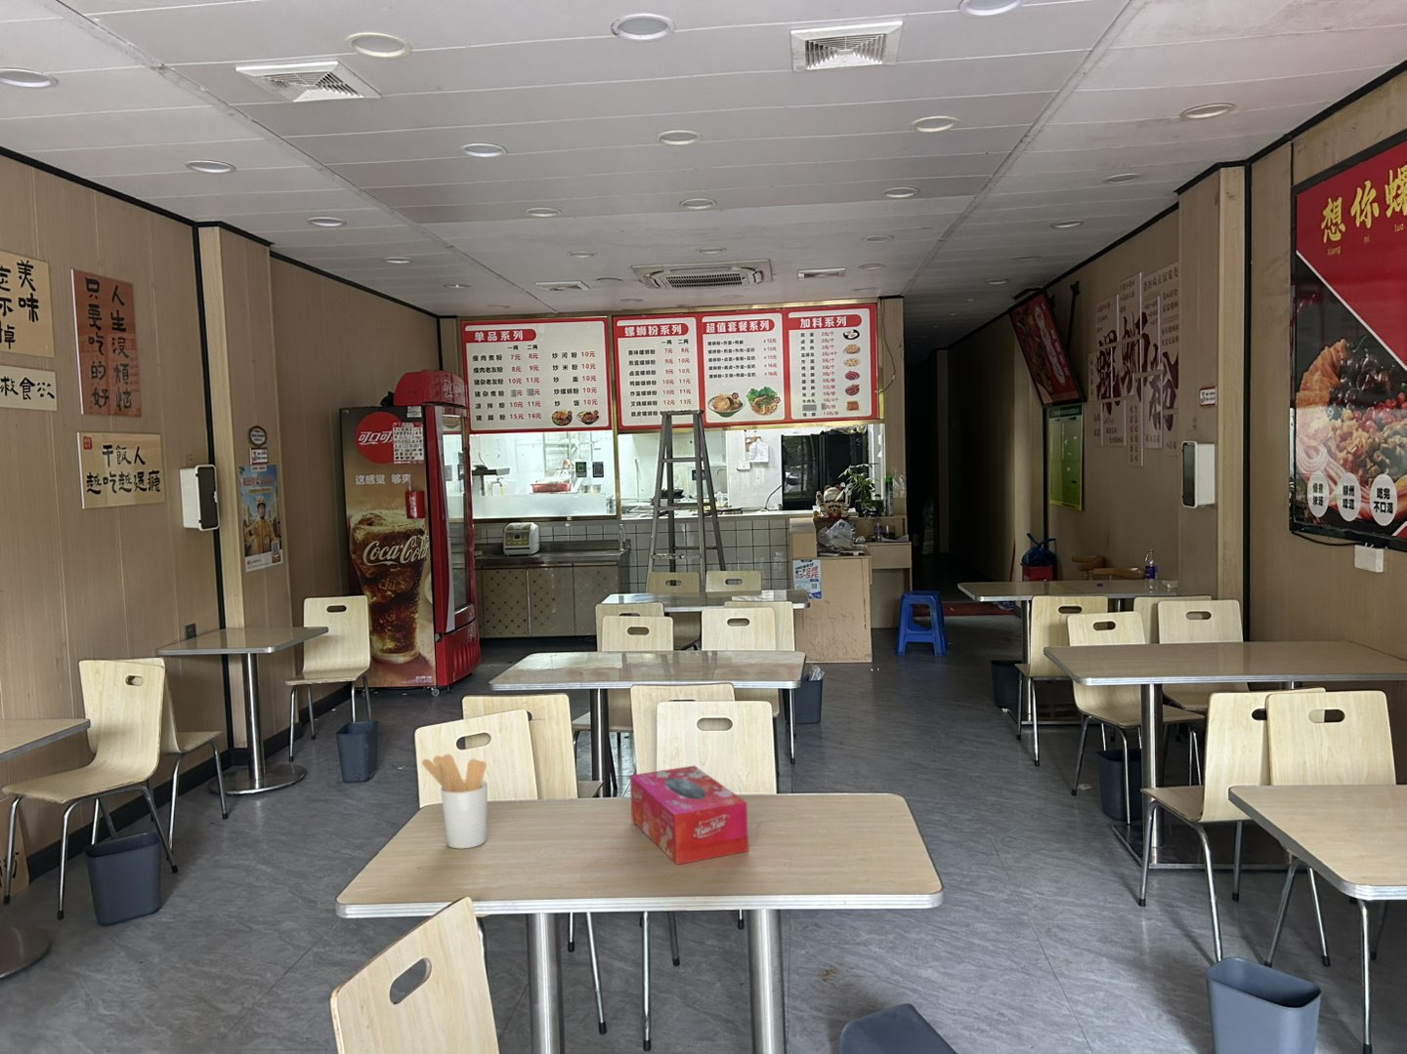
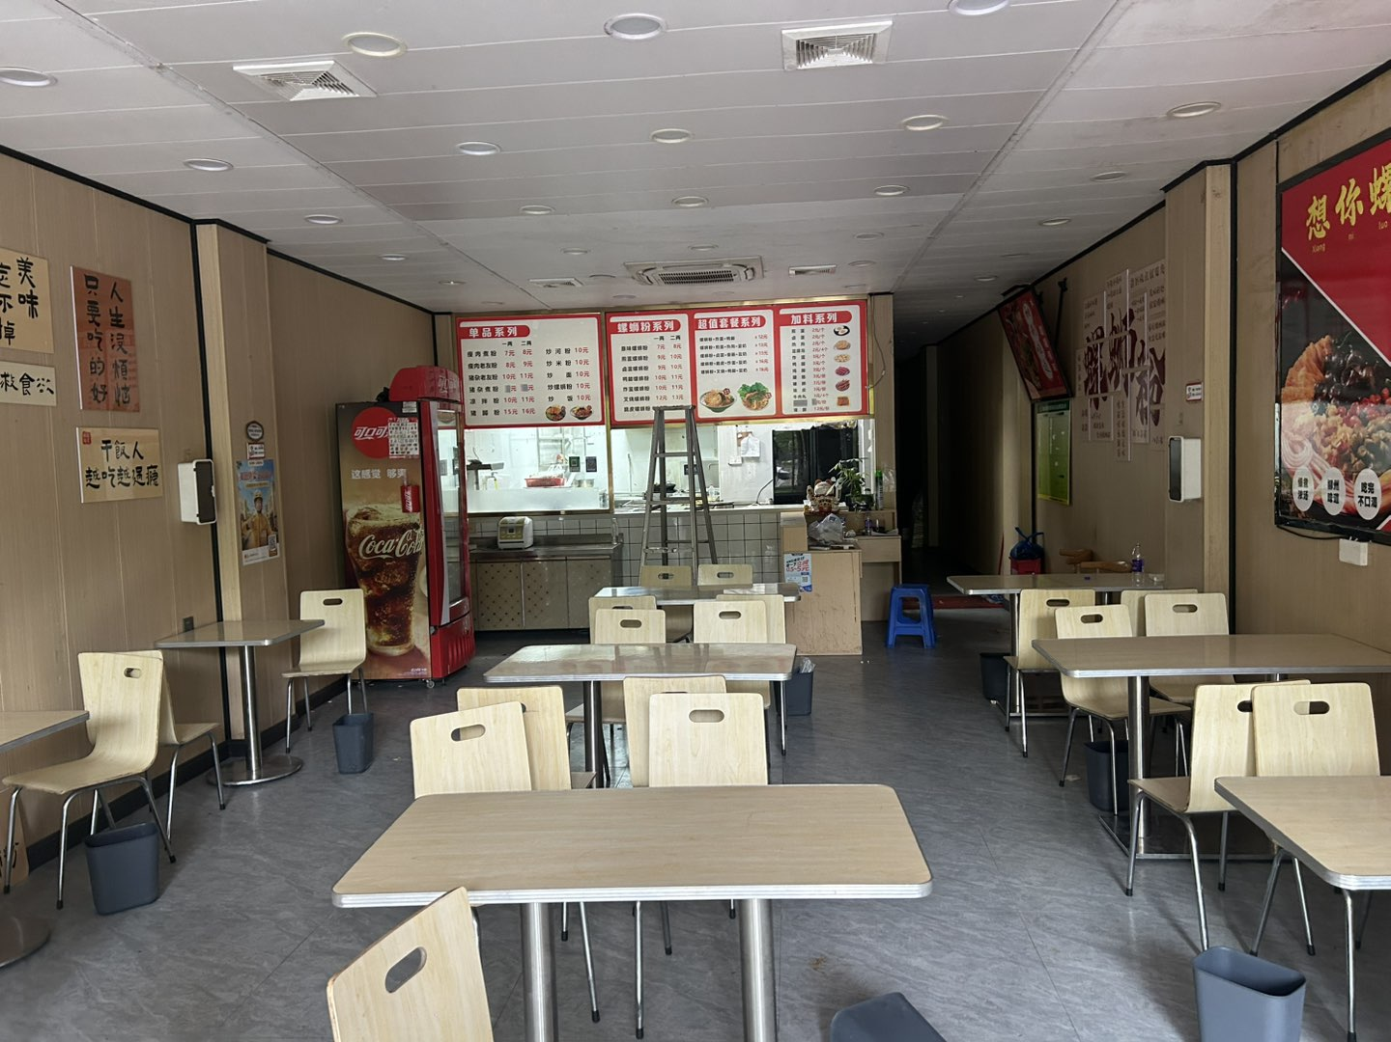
- utensil holder (456, 798)
- tissue box (686, 812)
